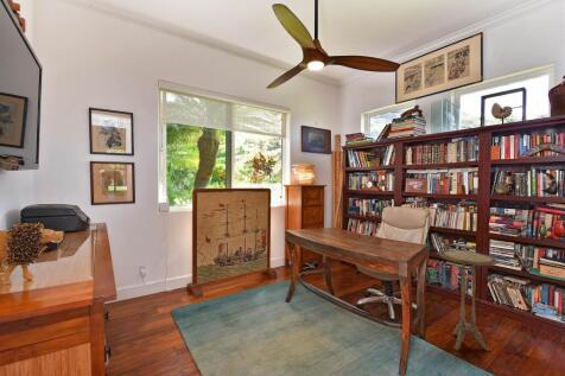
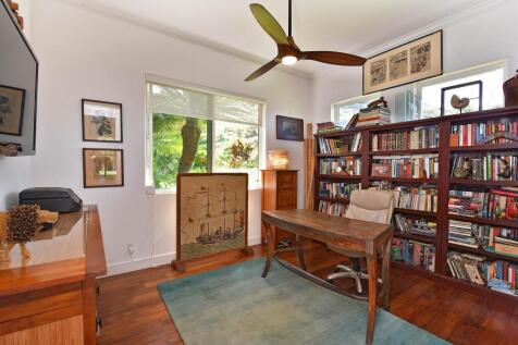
- side table (463, 300)
